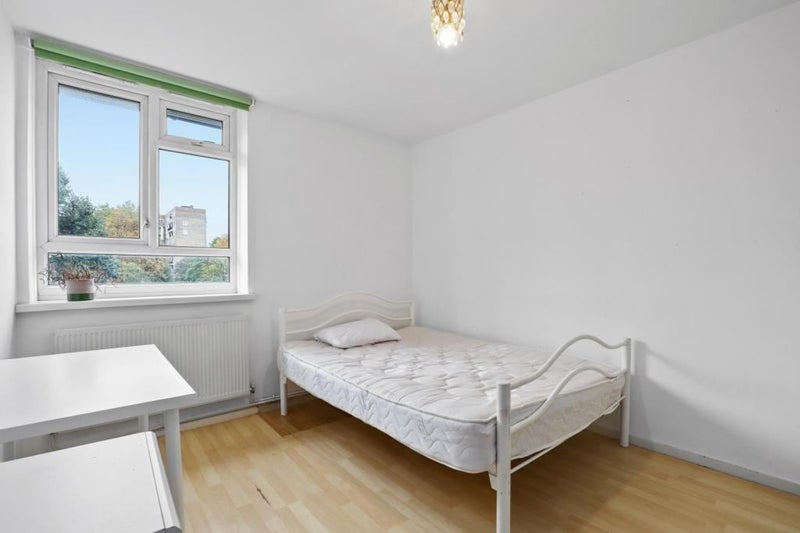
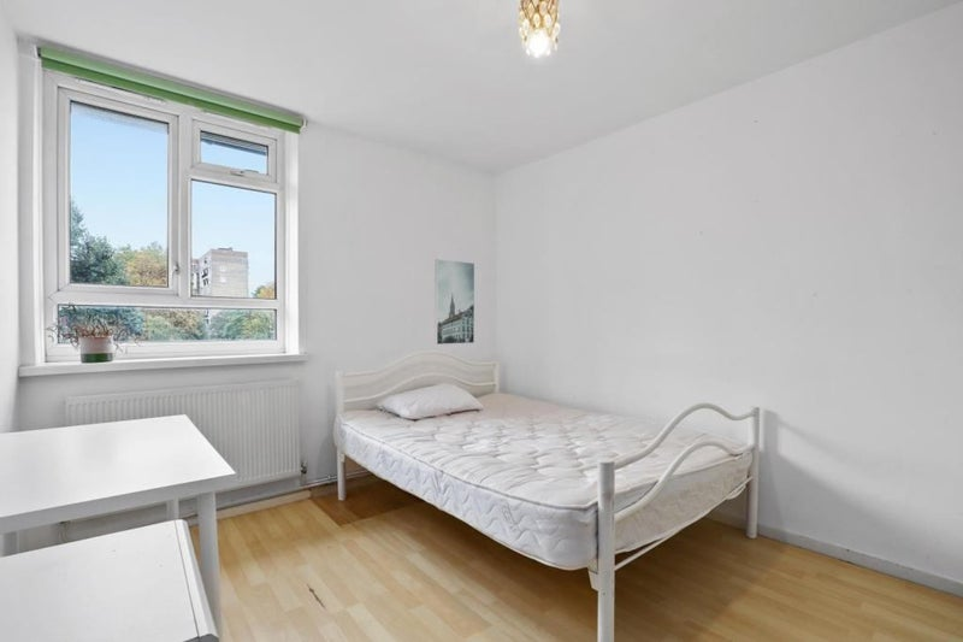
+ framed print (455, 302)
